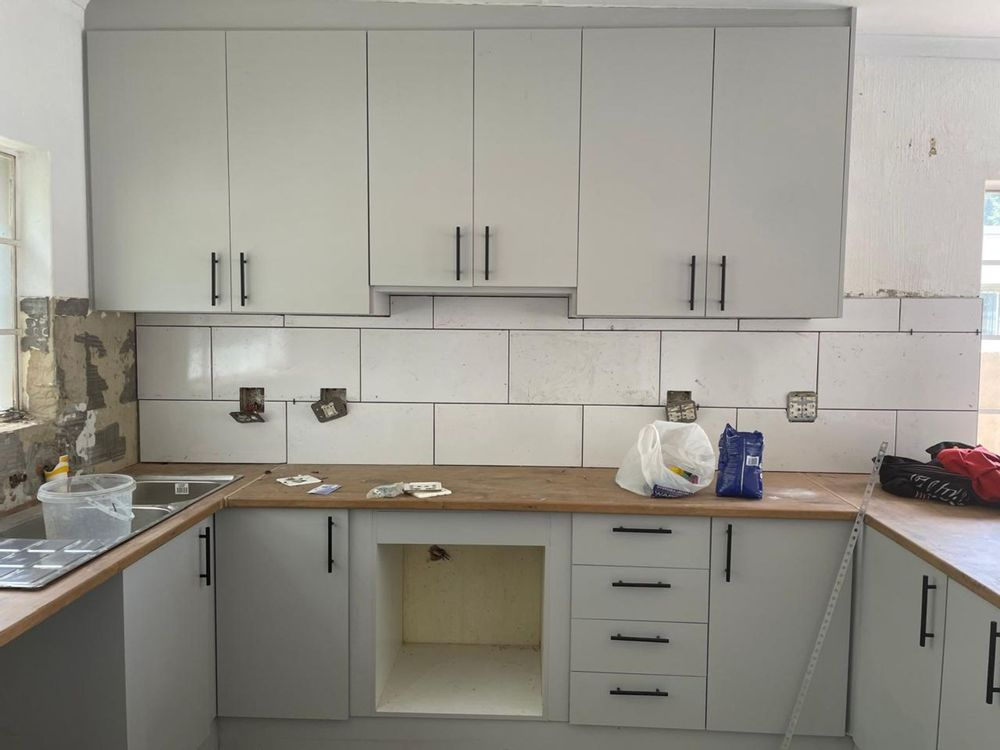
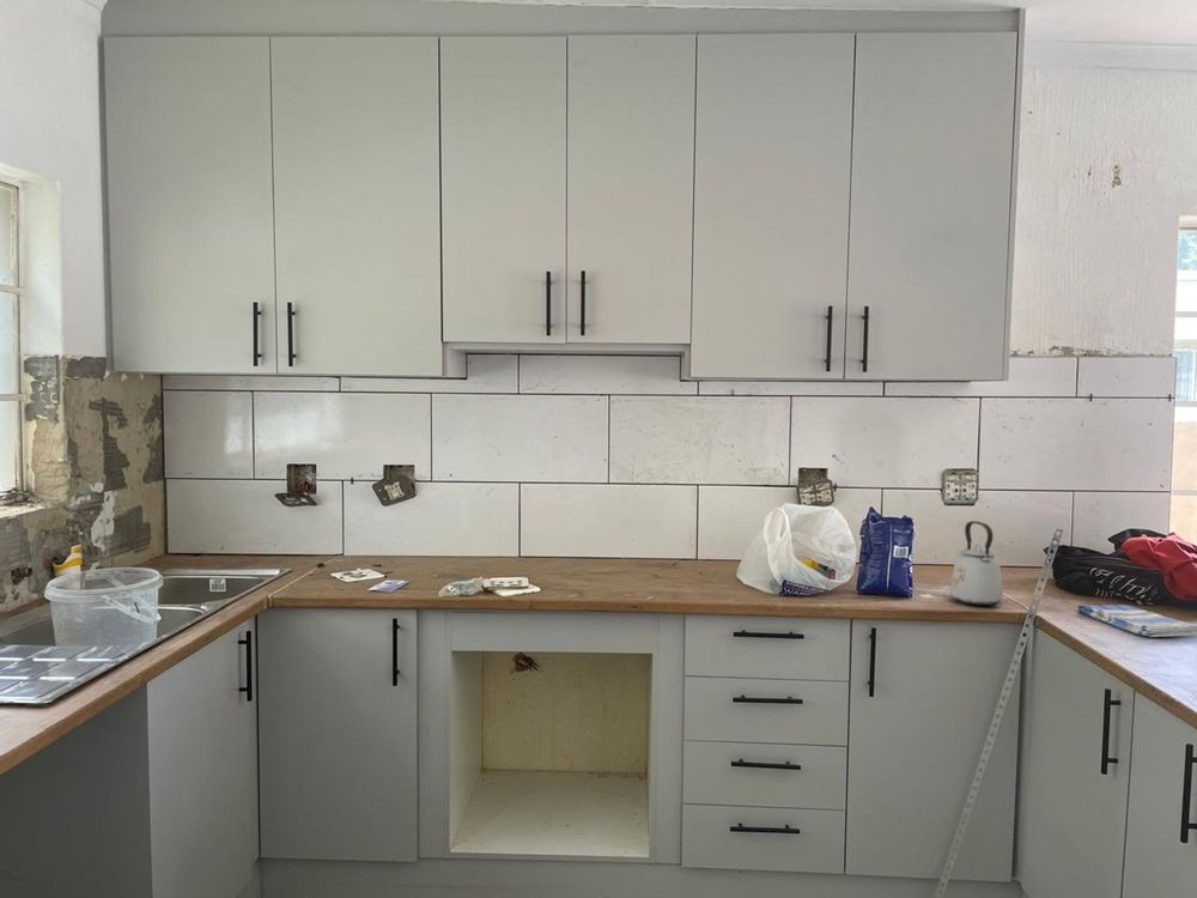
+ dish towel (1138, 618)
+ kettle (972, 560)
